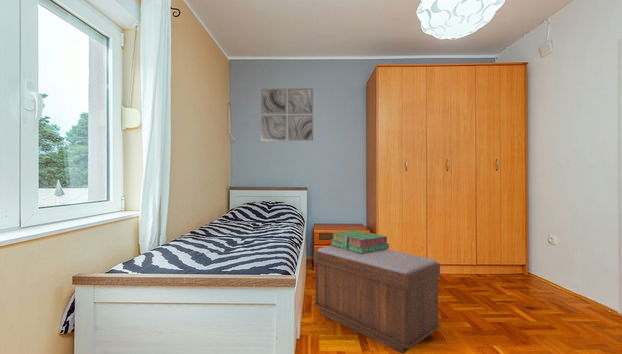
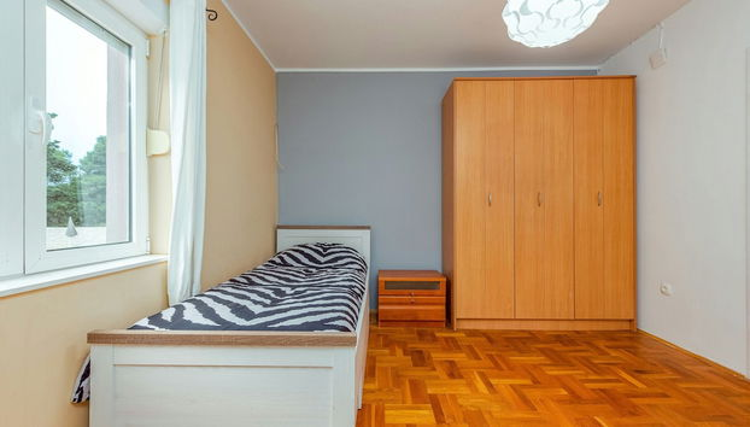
- stack of books (358, 240)
- bench (372, 287)
- wall art (286, 113)
